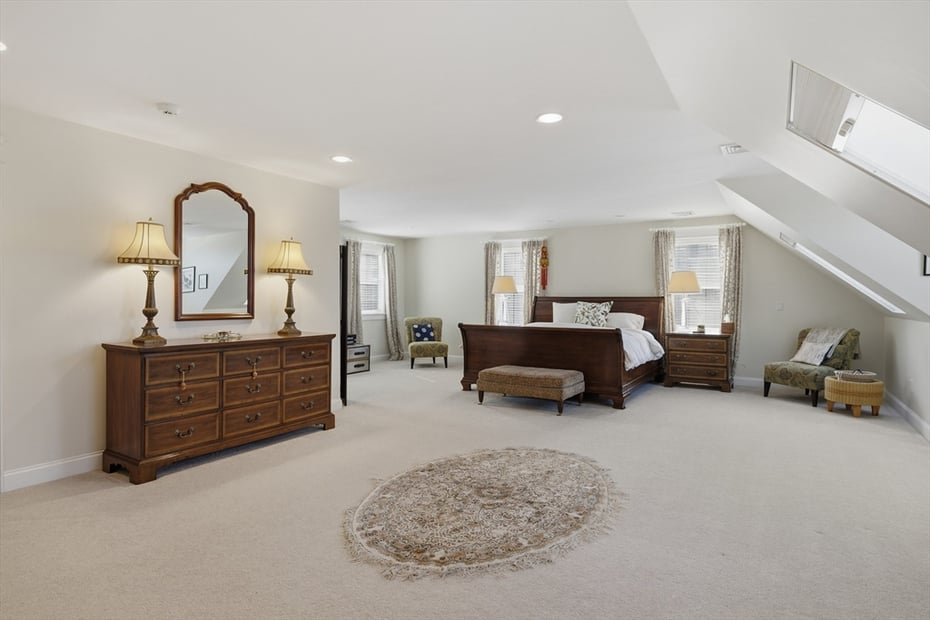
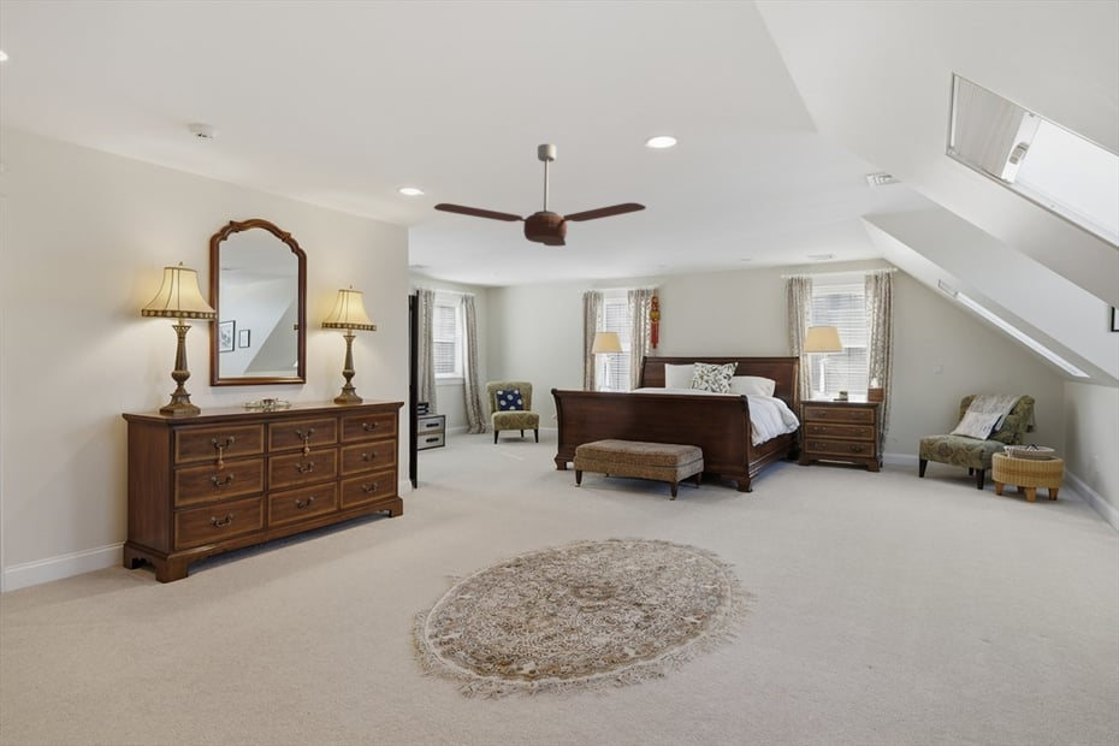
+ ceiling fan (544, 197)
